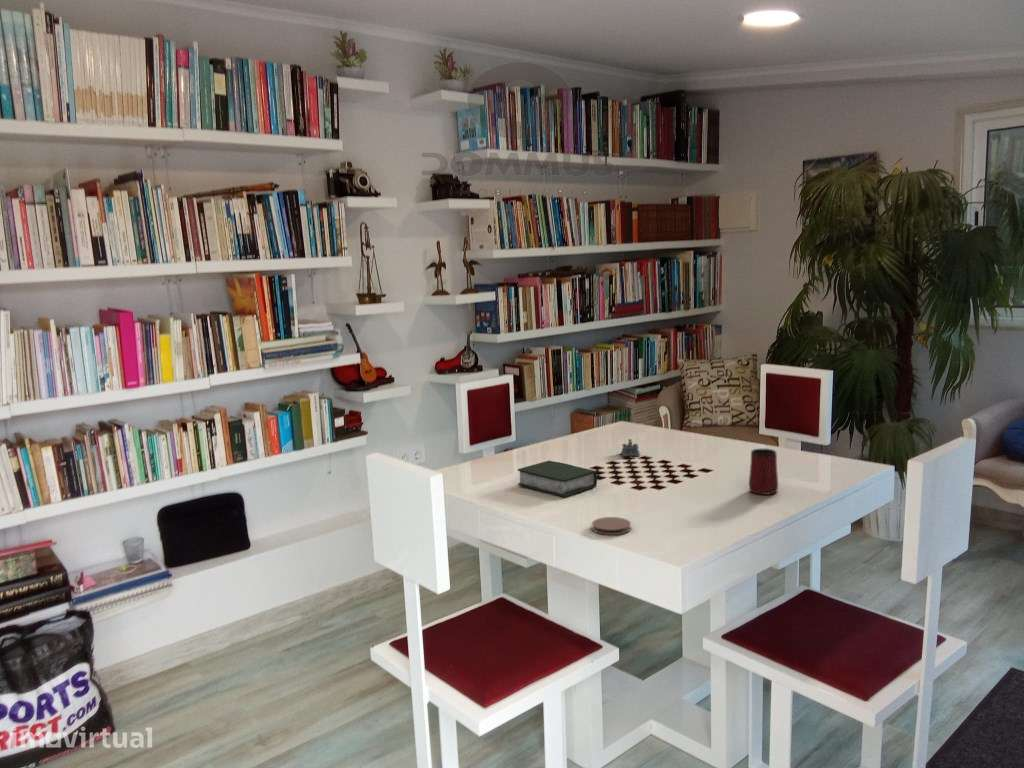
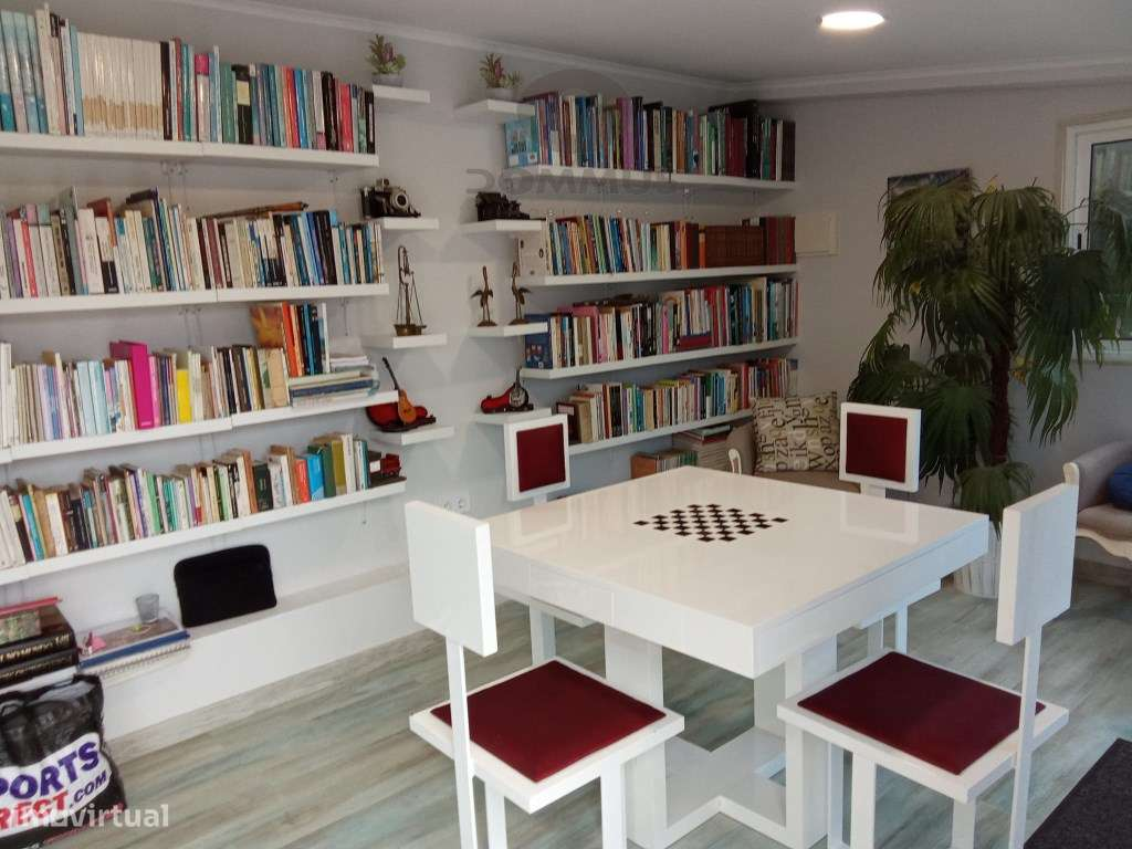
- chess piece (630, 447)
- book (557, 477)
- mug (764, 472)
- coaster (611, 525)
